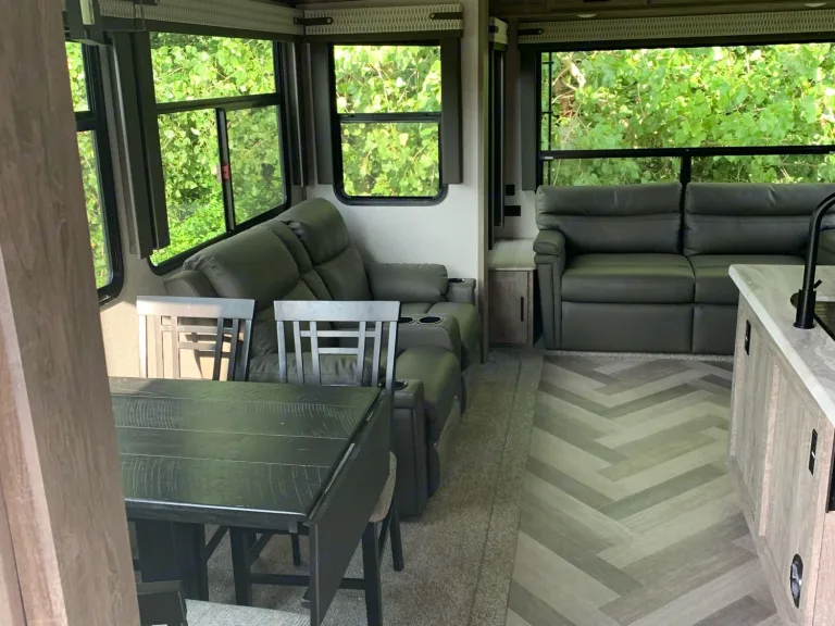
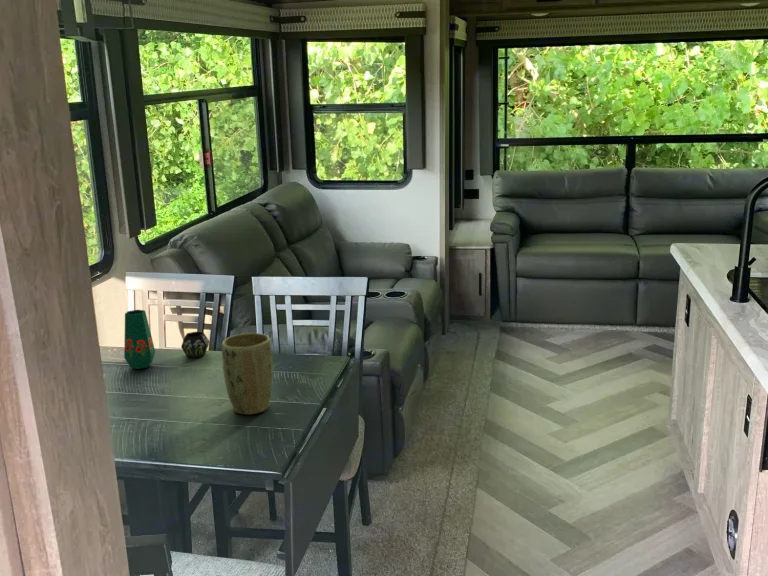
+ vase (151, 336)
+ plant pot (248, 374)
